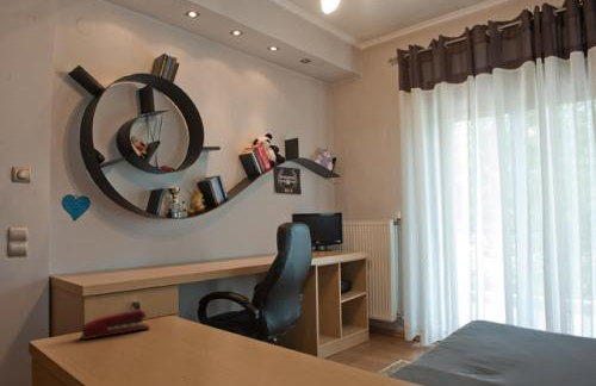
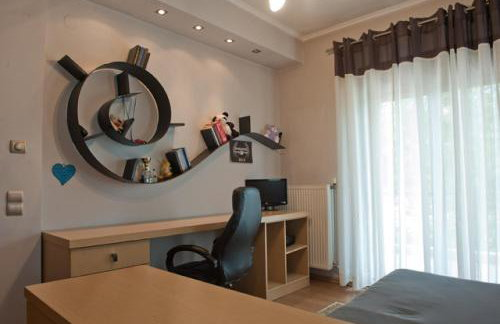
- stapler (116, 322)
